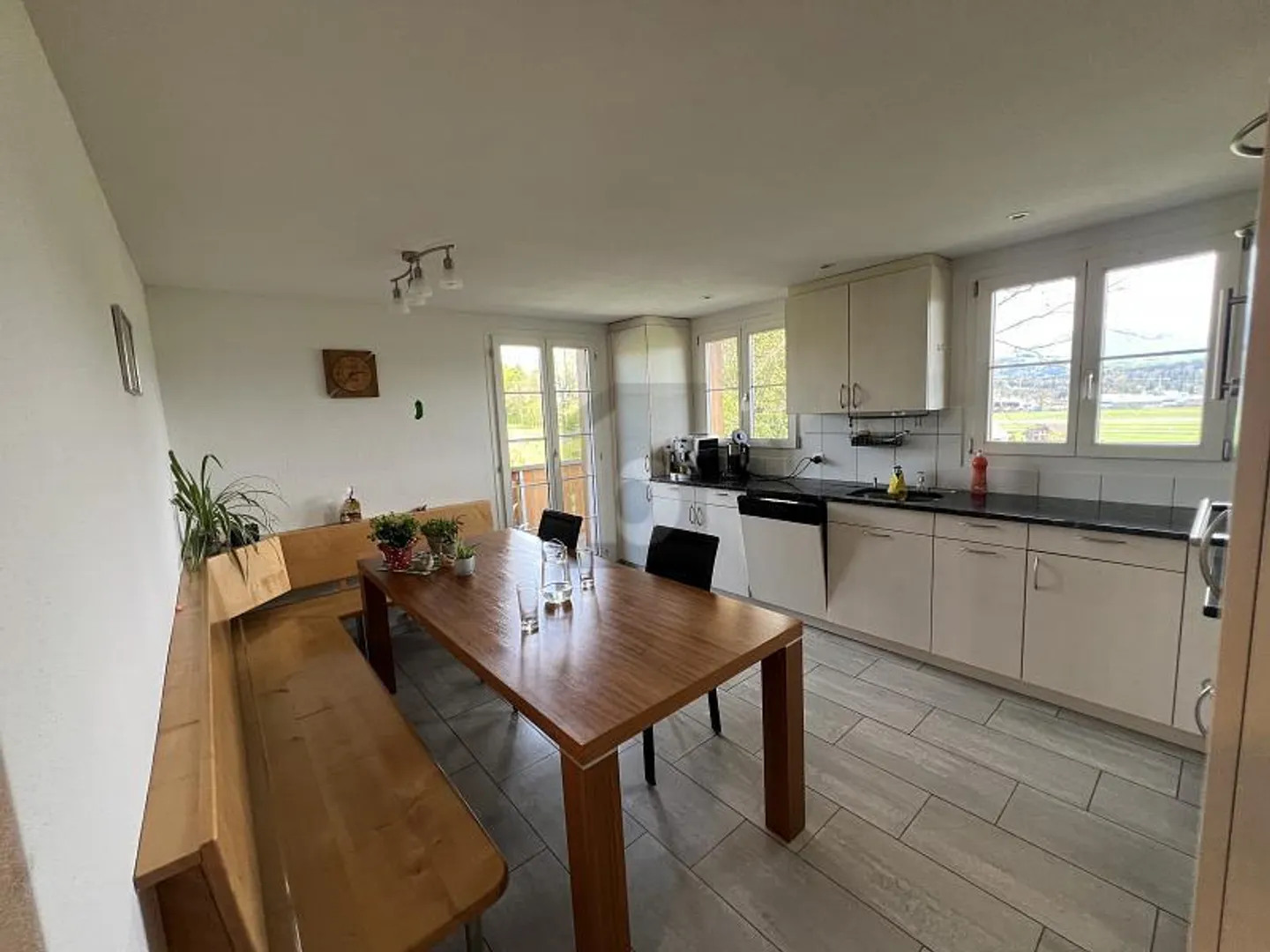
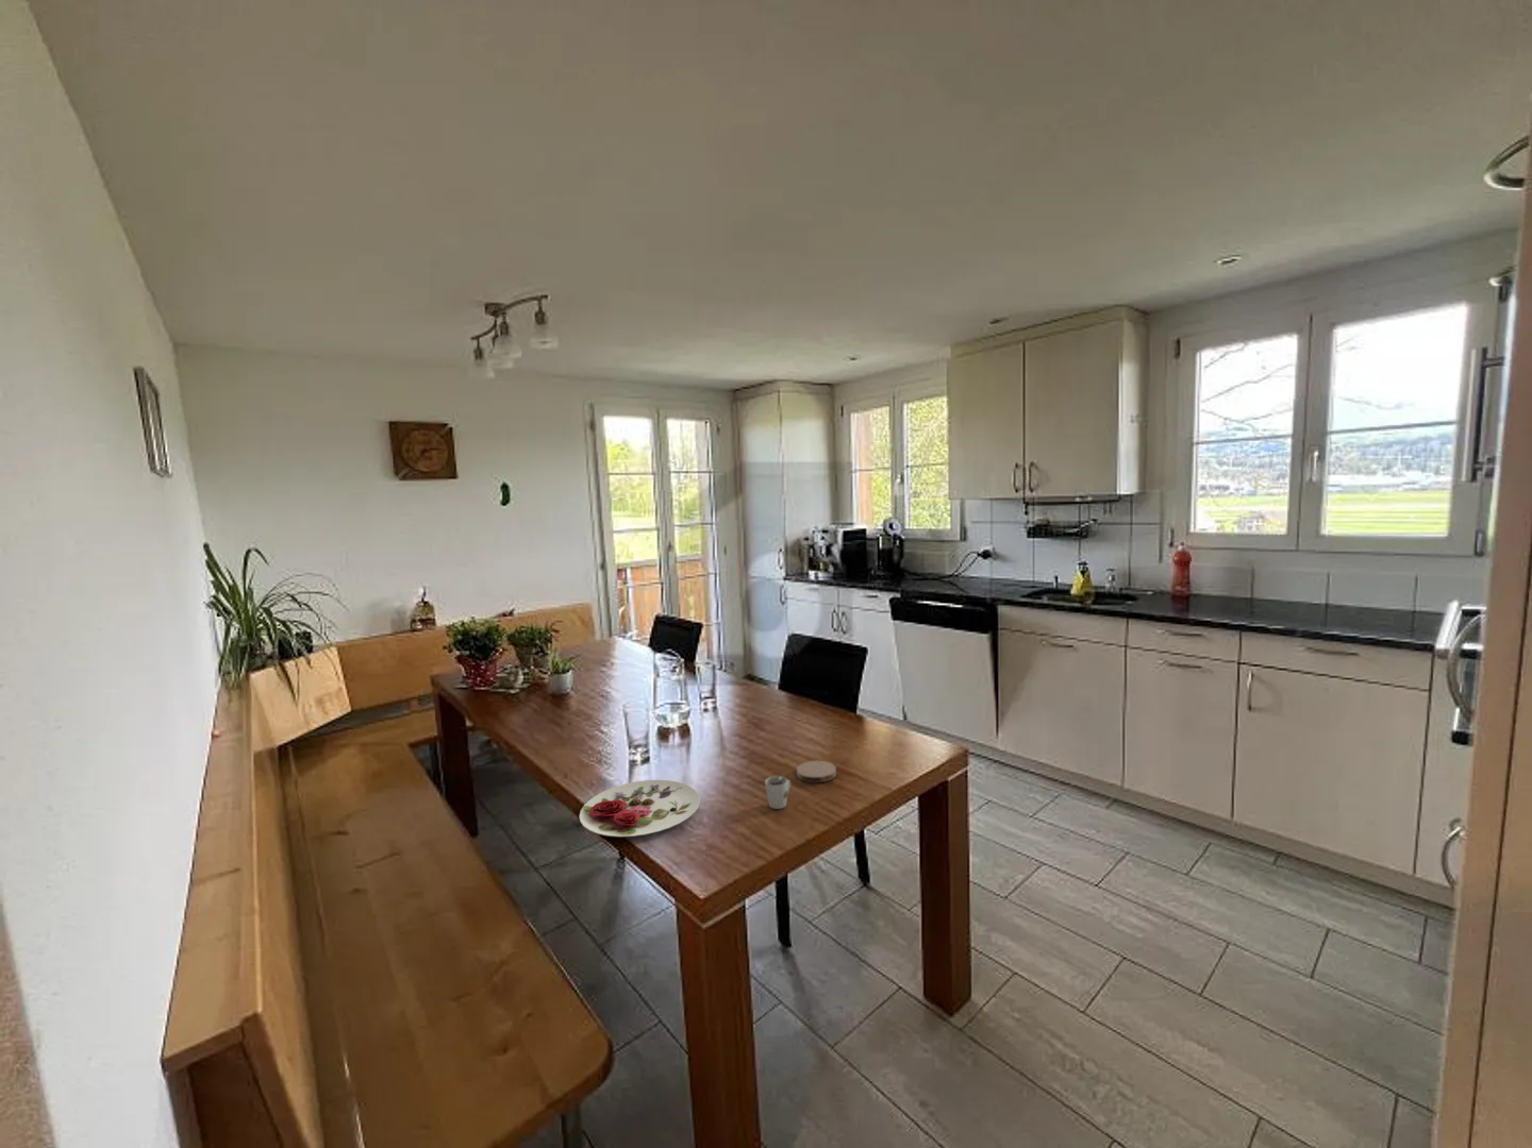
+ coaster (815, 771)
+ plate (641, 804)
+ cup (779, 783)
